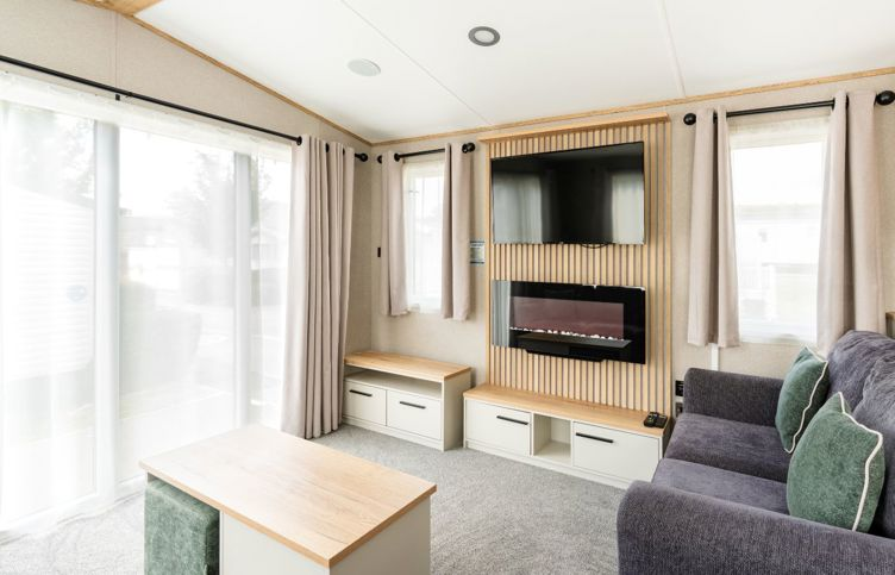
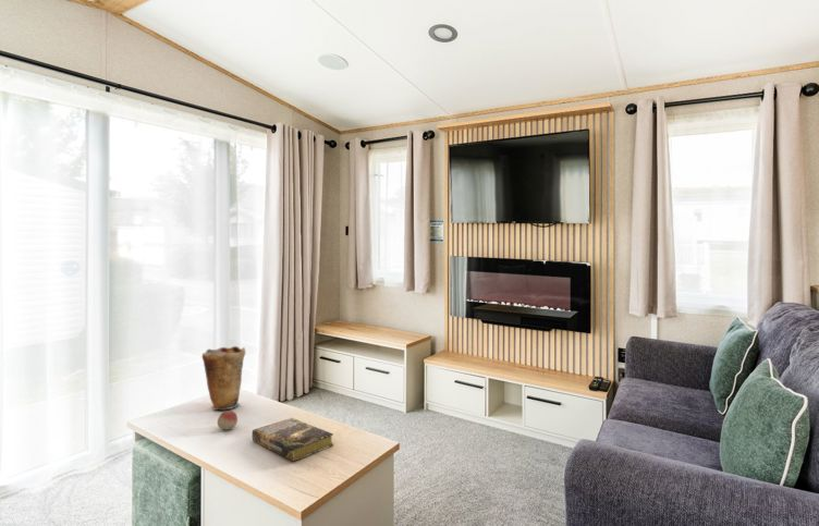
+ vase (222, 377)
+ book (292, 437)
+ fruit (227, 419)
